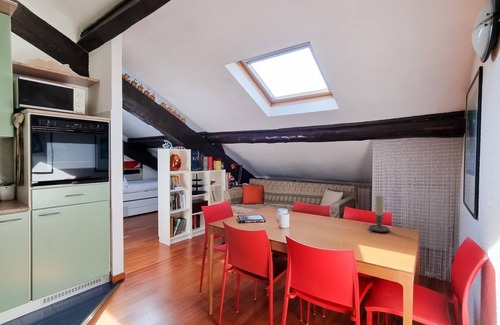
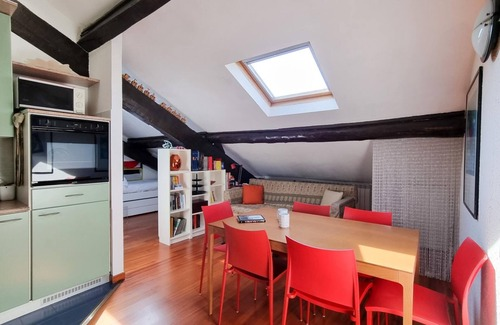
- candle holder (377, 212)
